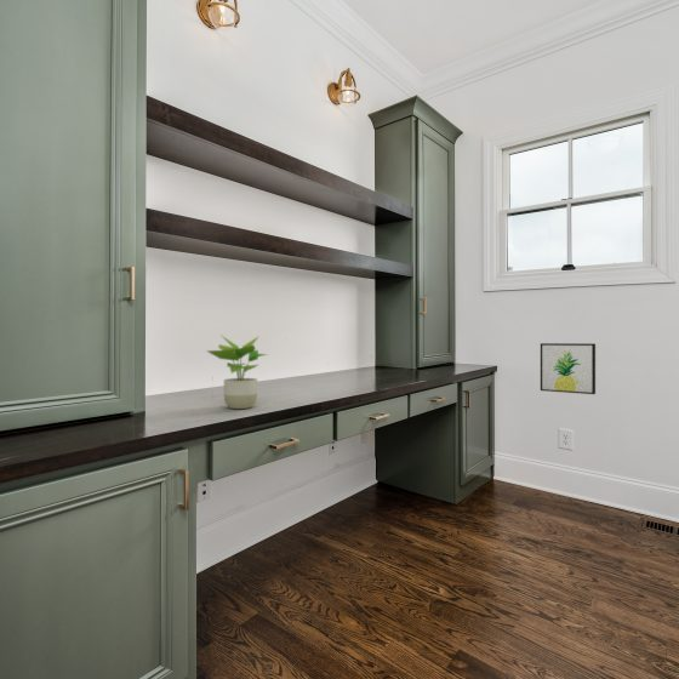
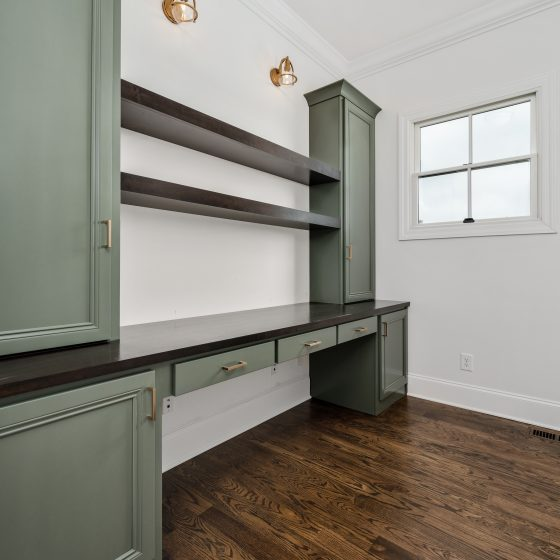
- potted plant (234, 370)
- wall art (566, 367)
